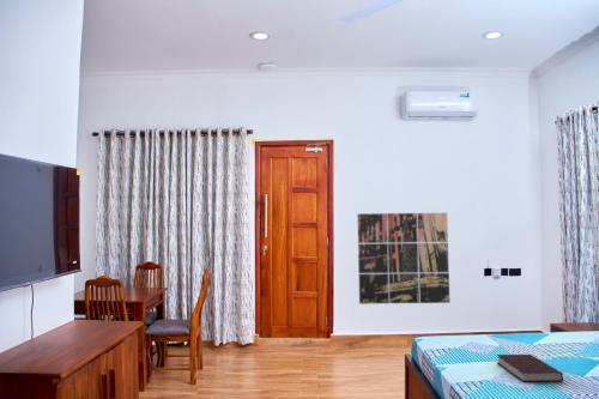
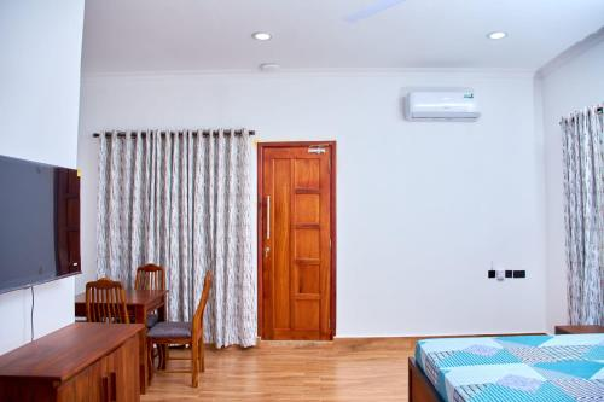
- wall art (403, 258)
- book (527, 367)
